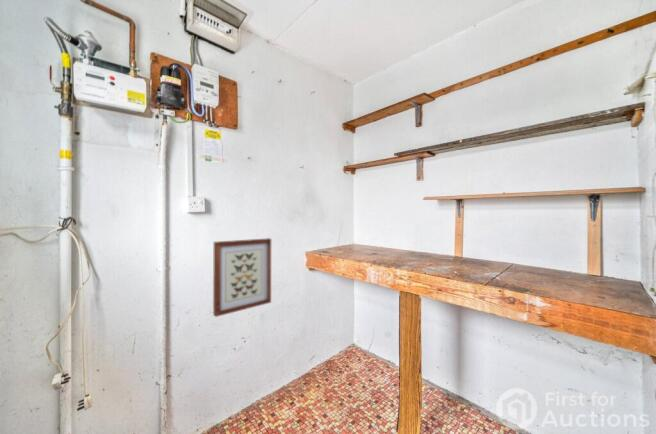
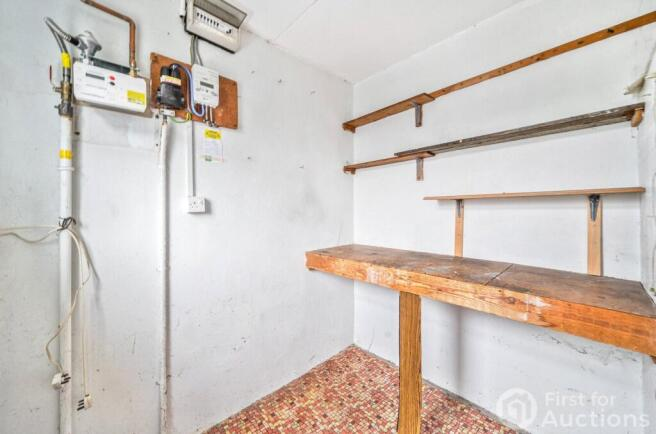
- wall art (244, 274)
